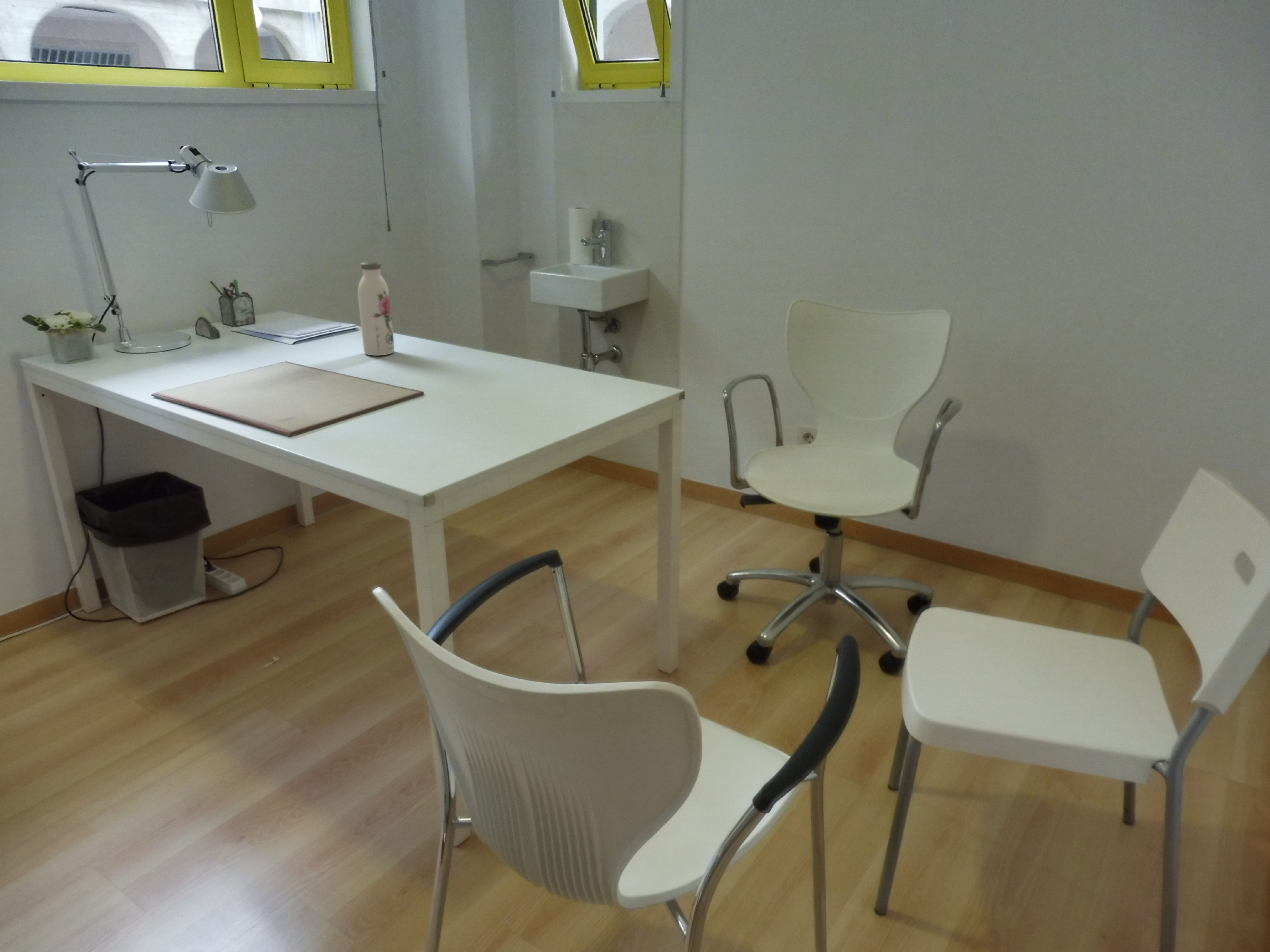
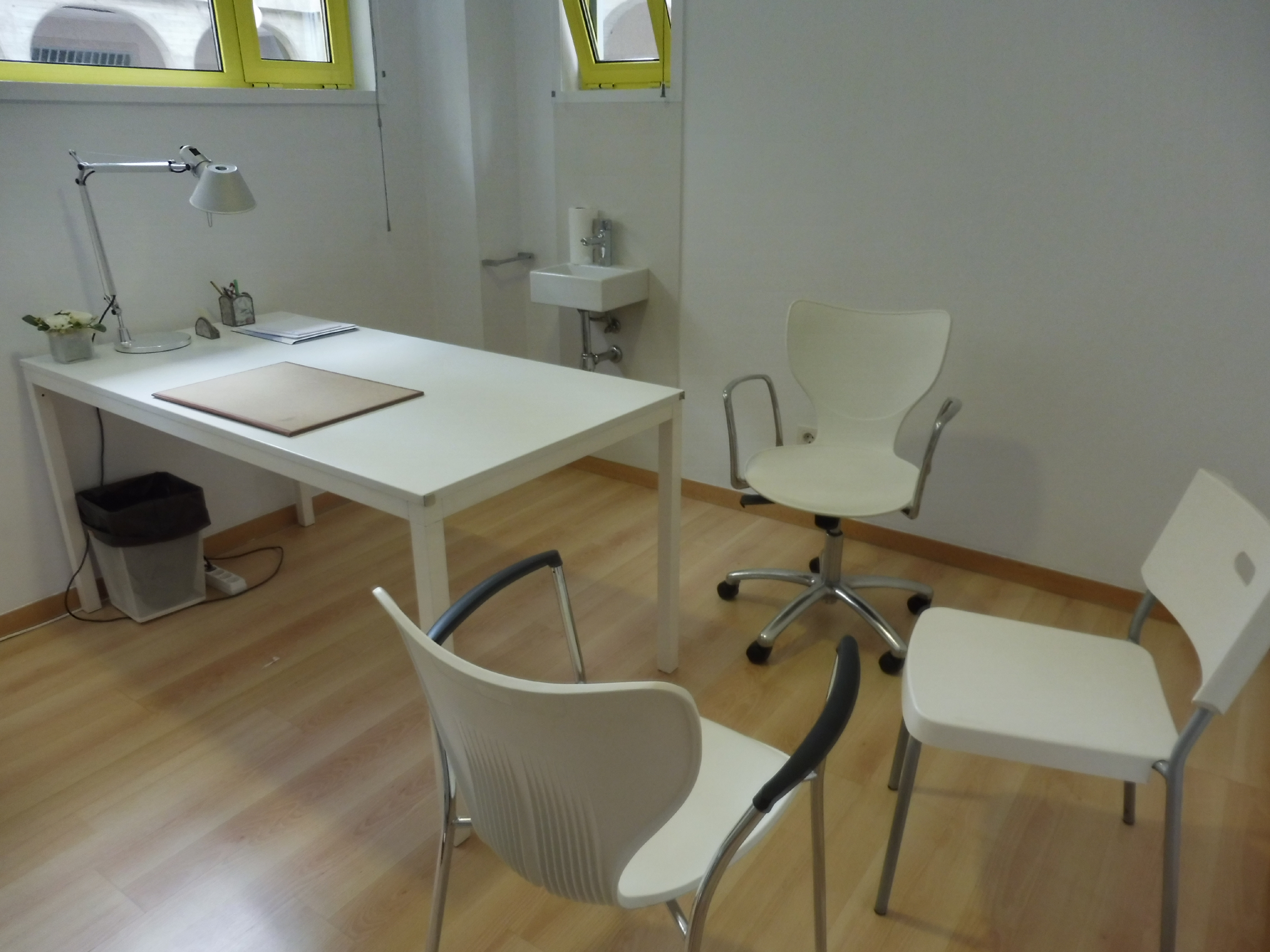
- water bottle (375, 308)
